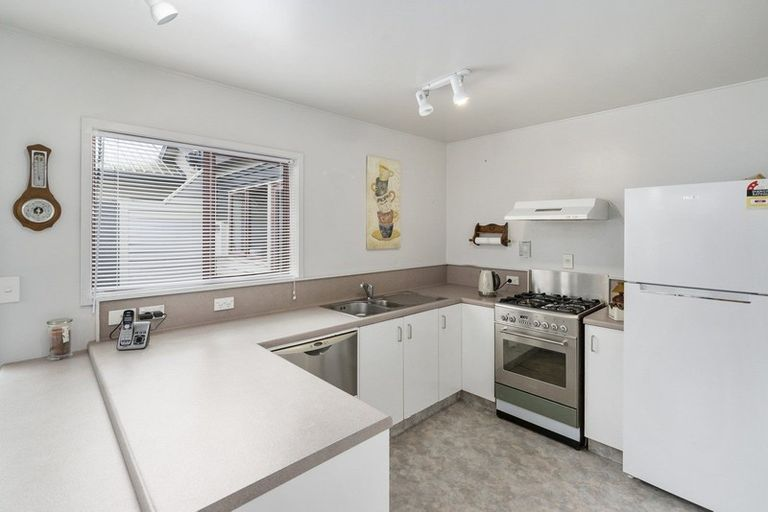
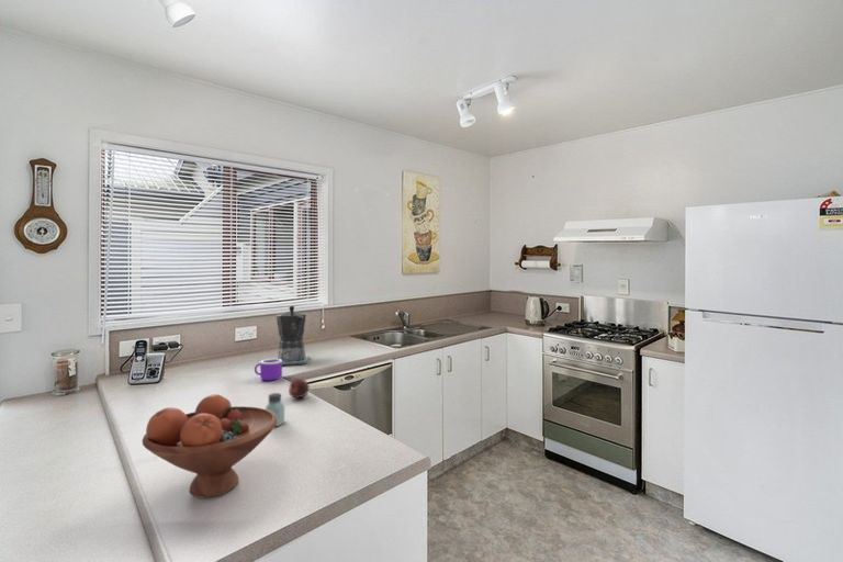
+ coffee maker (291, 333)
+ fruit bowl (214, 443)
+ apple (299, 387)
+ mug (268, 370)
+ saltshaker (274, 408)
